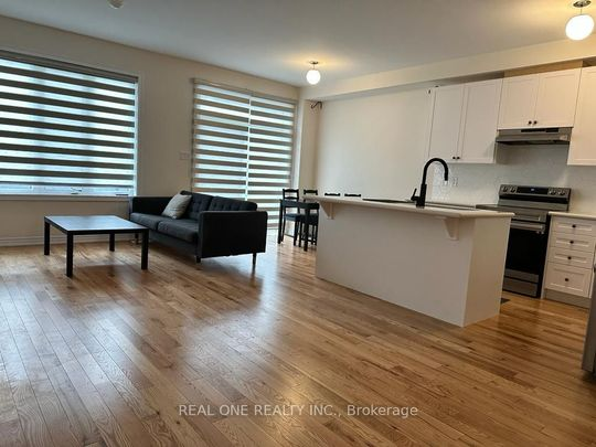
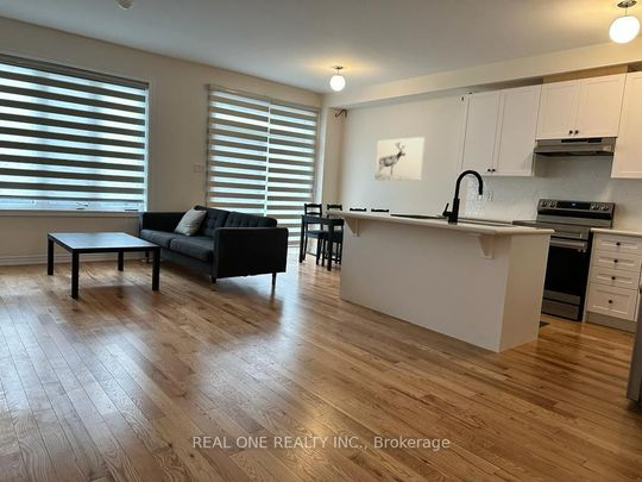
+ wall art (398, 159)
